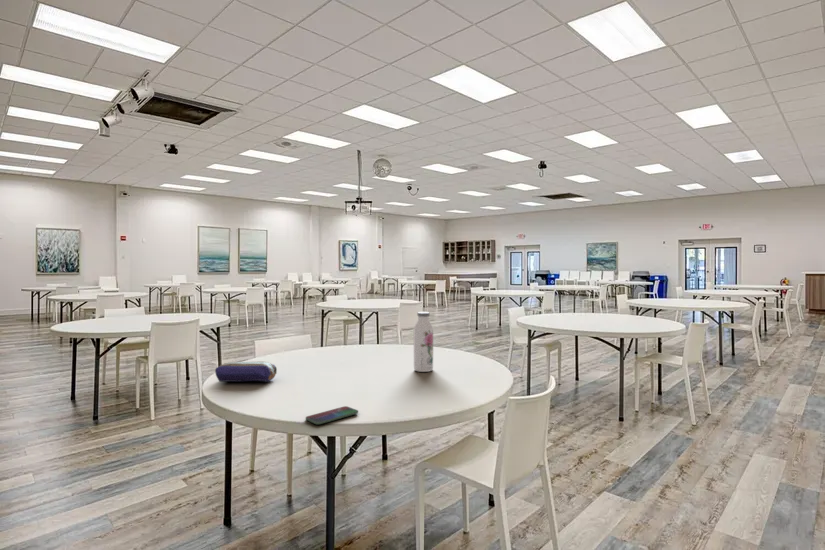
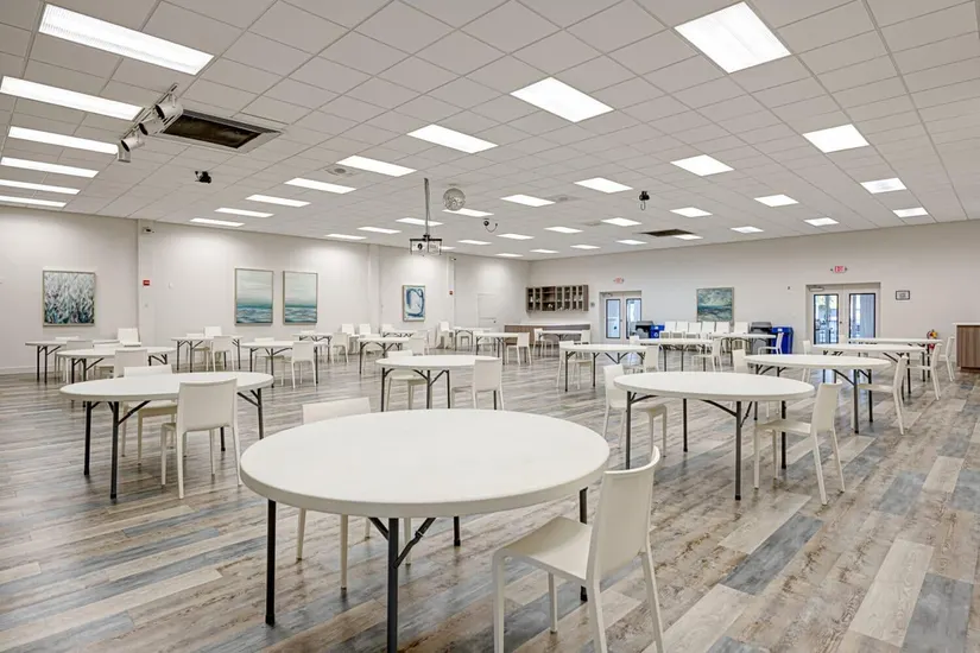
- smartphone (332, 414)
- water bottle (423, 340)
- pencil case (246, 371)
